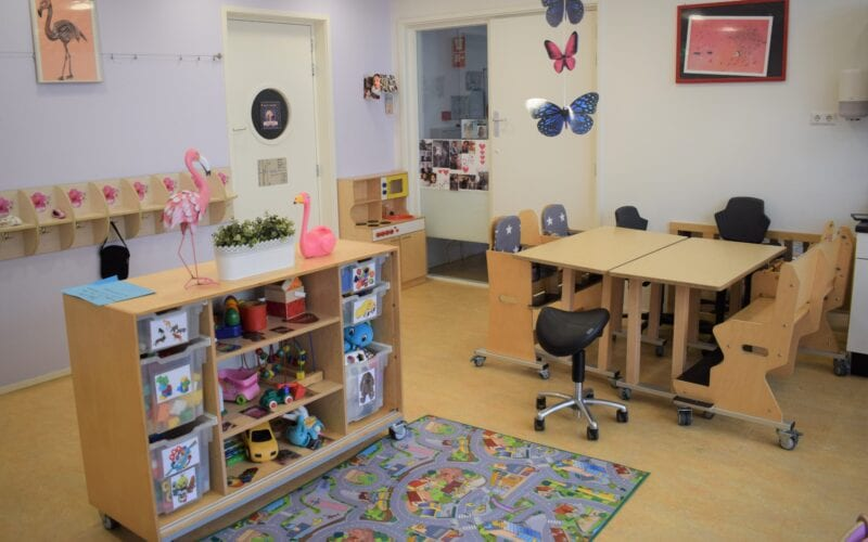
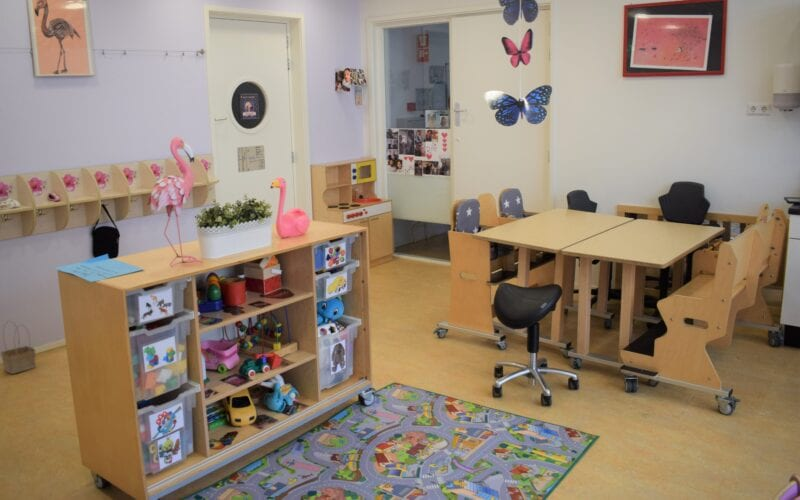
+ basket (18, 345)
